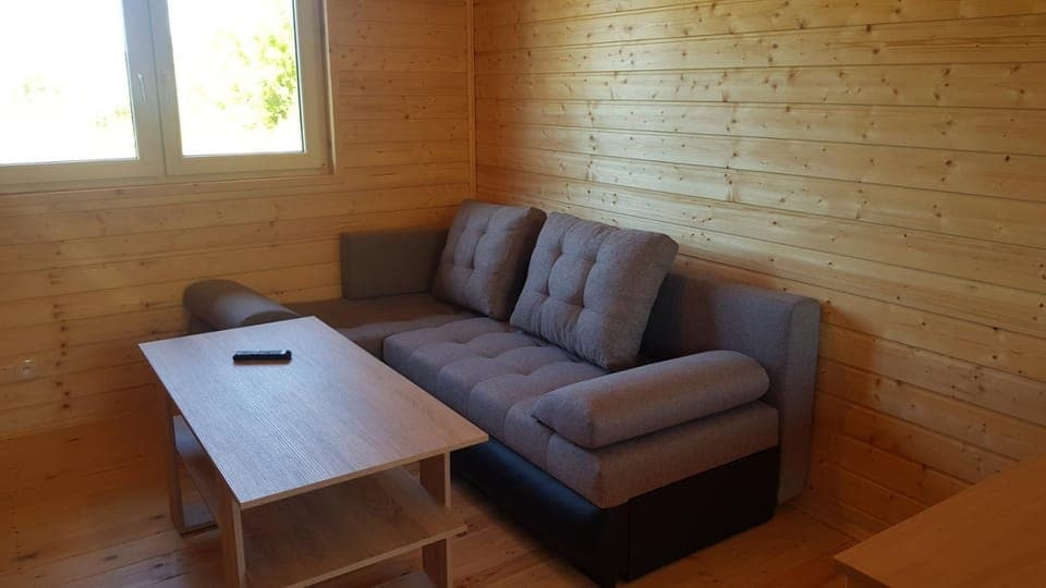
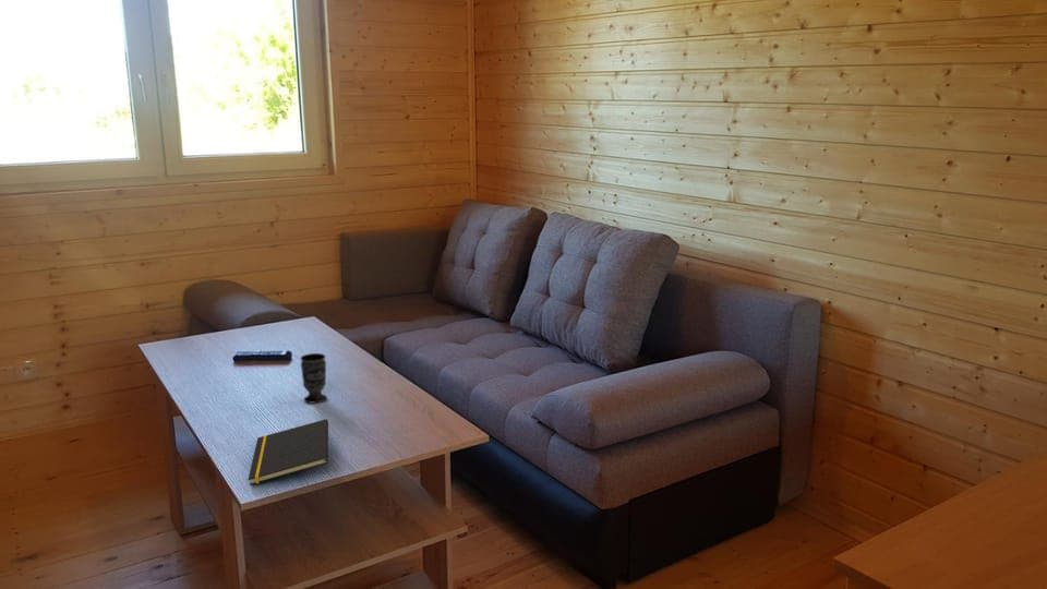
+ notepad (290, 449)
+ cup (314, 377)
